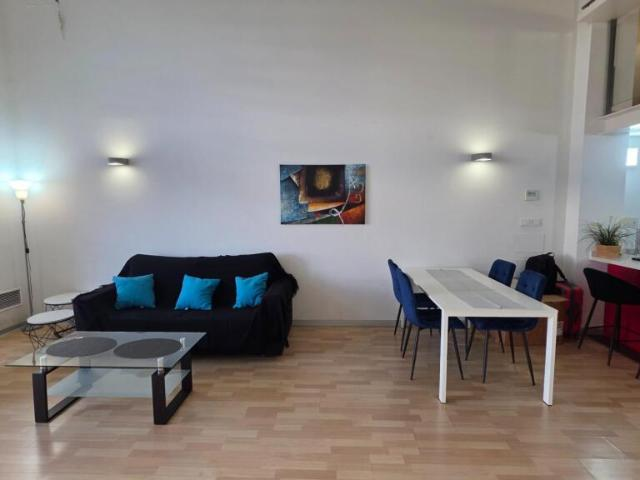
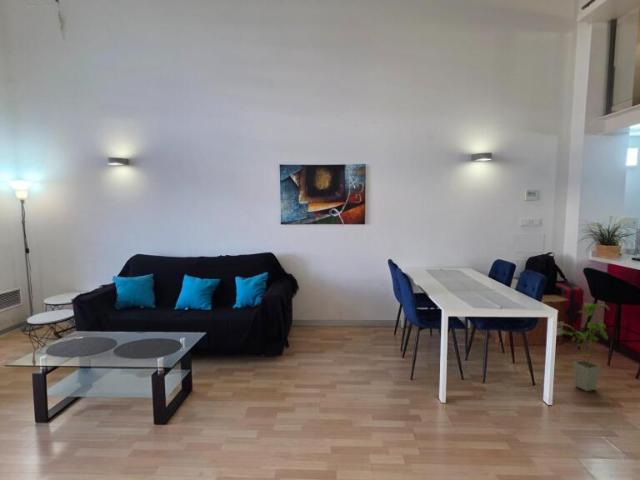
+ house plant (581, 344)
